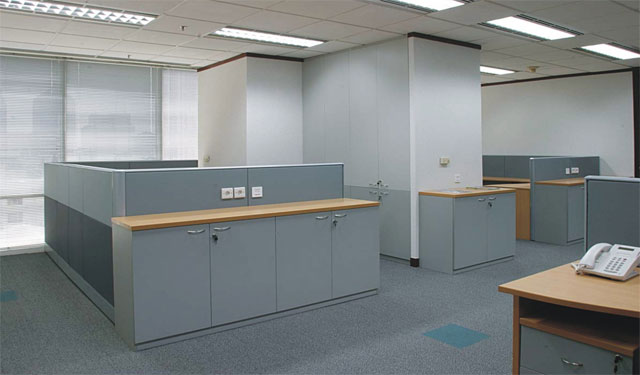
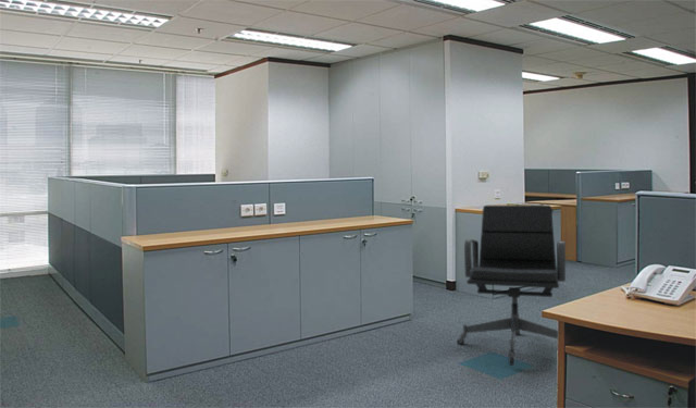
+ office chair (514, 277)
